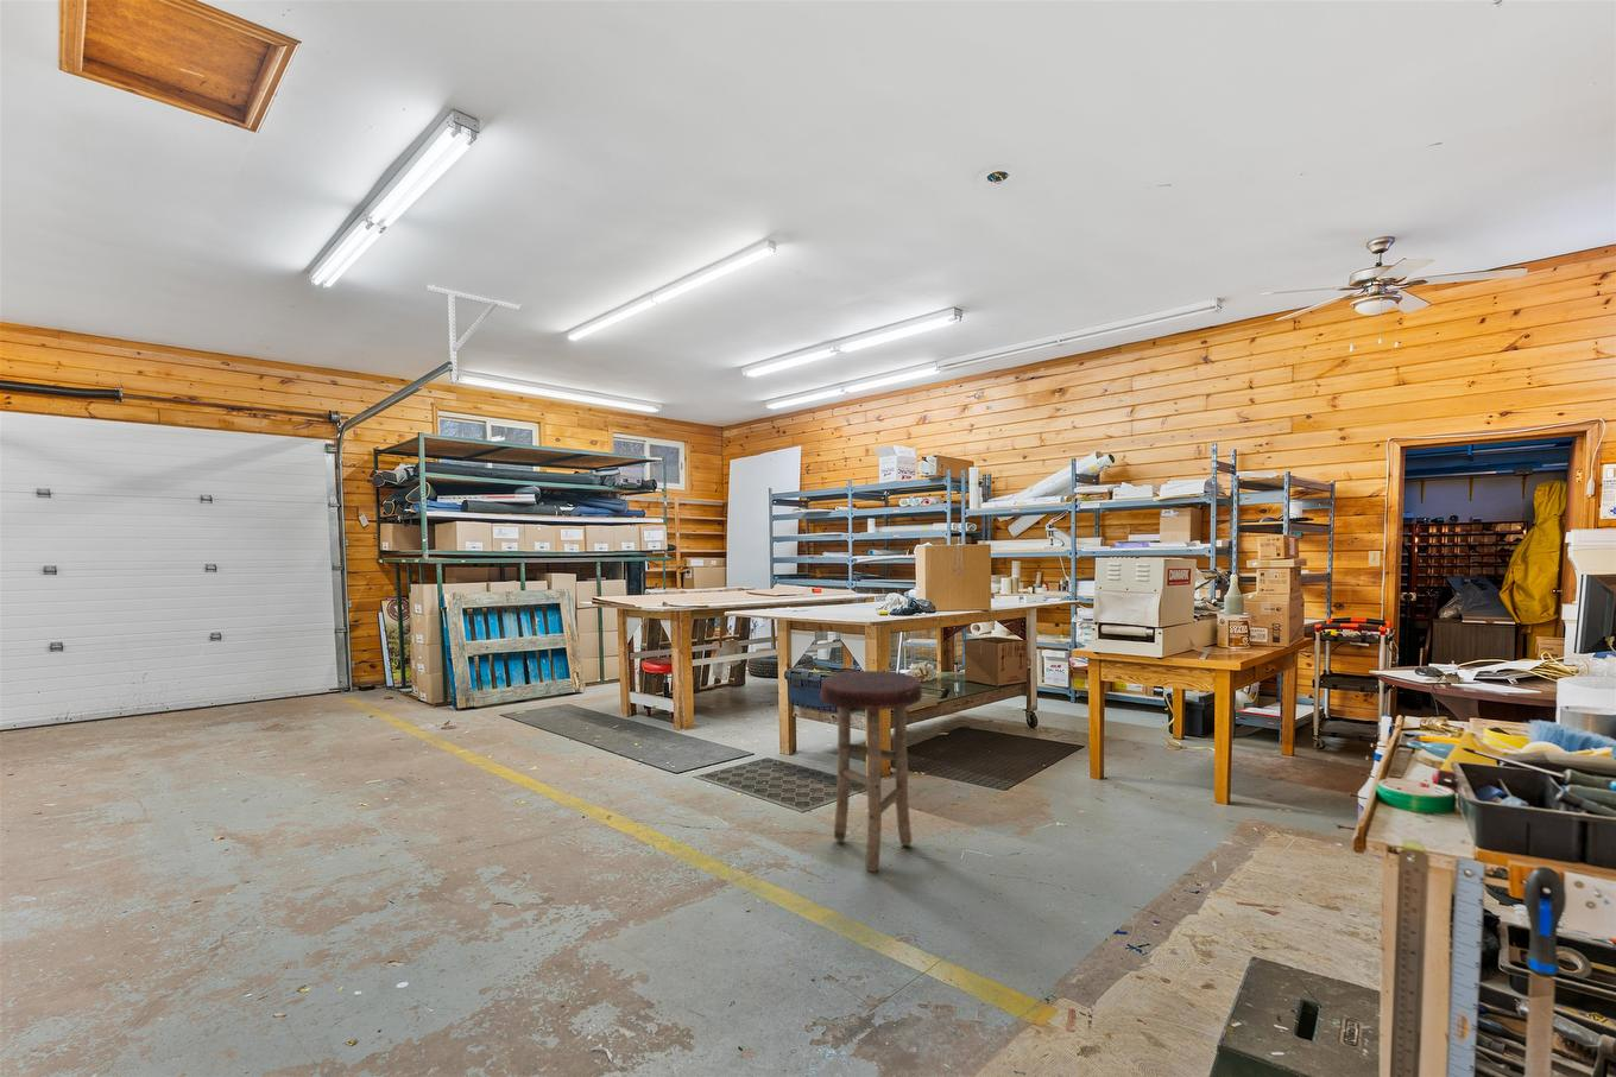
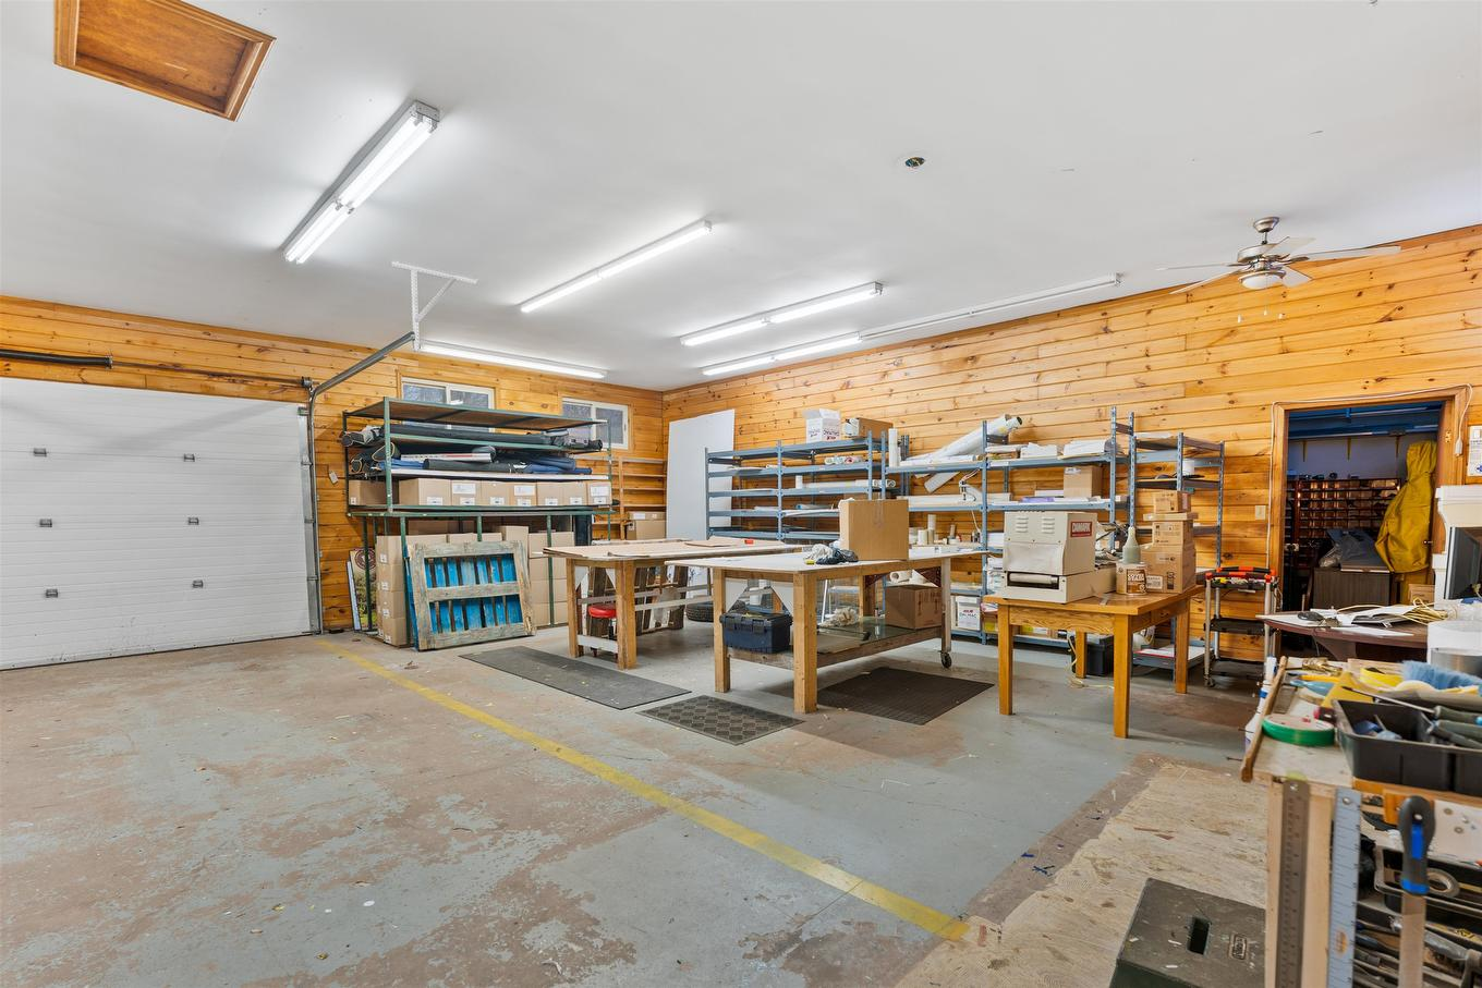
- stool (871, 766)
